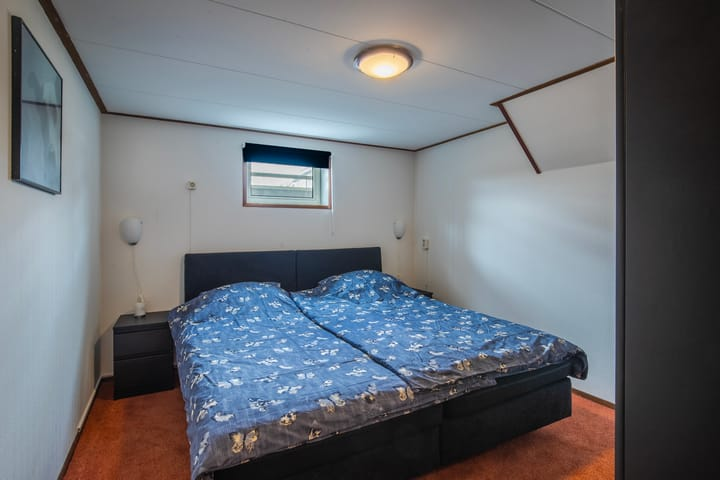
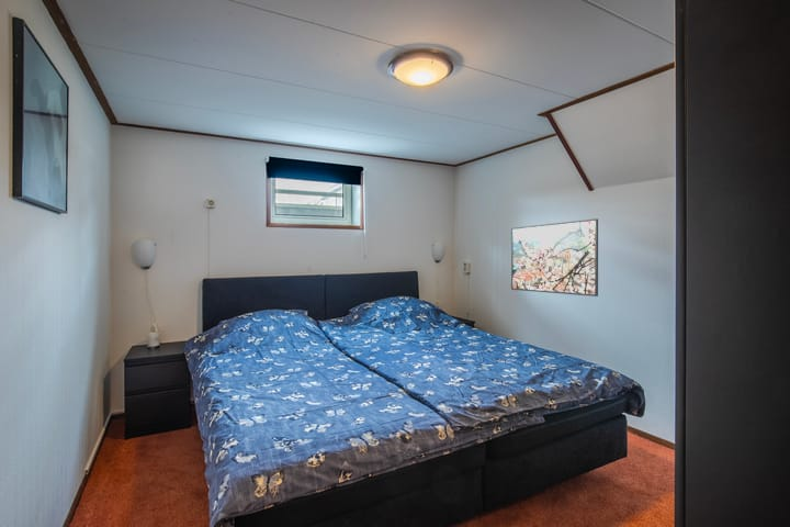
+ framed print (549, 258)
